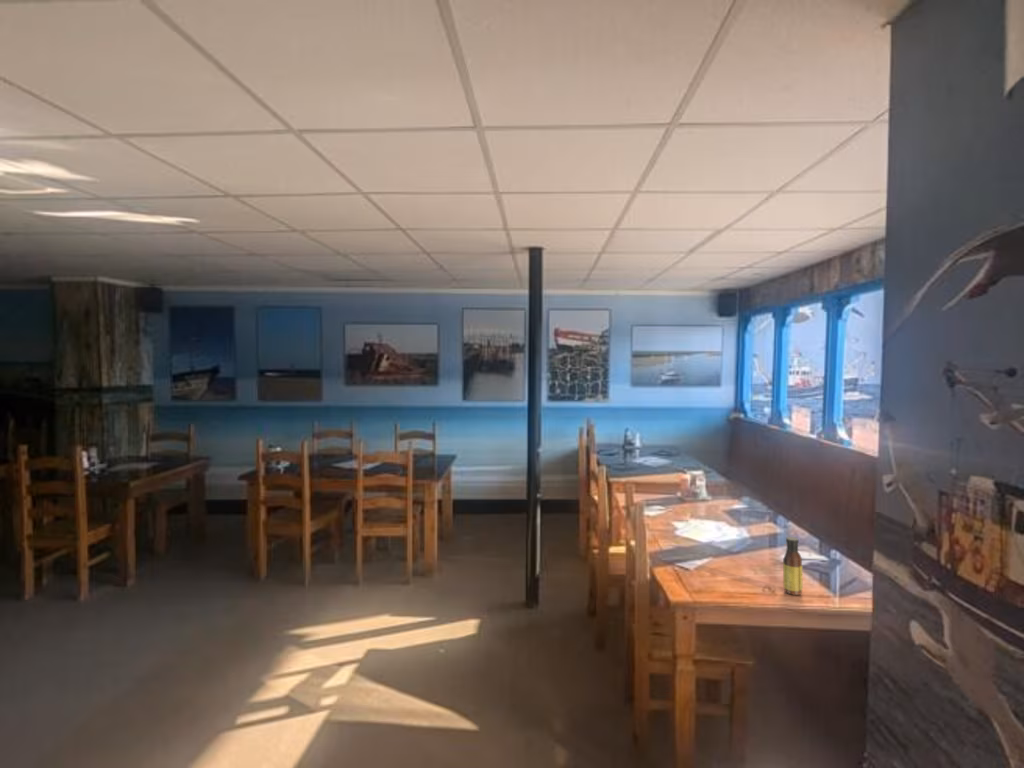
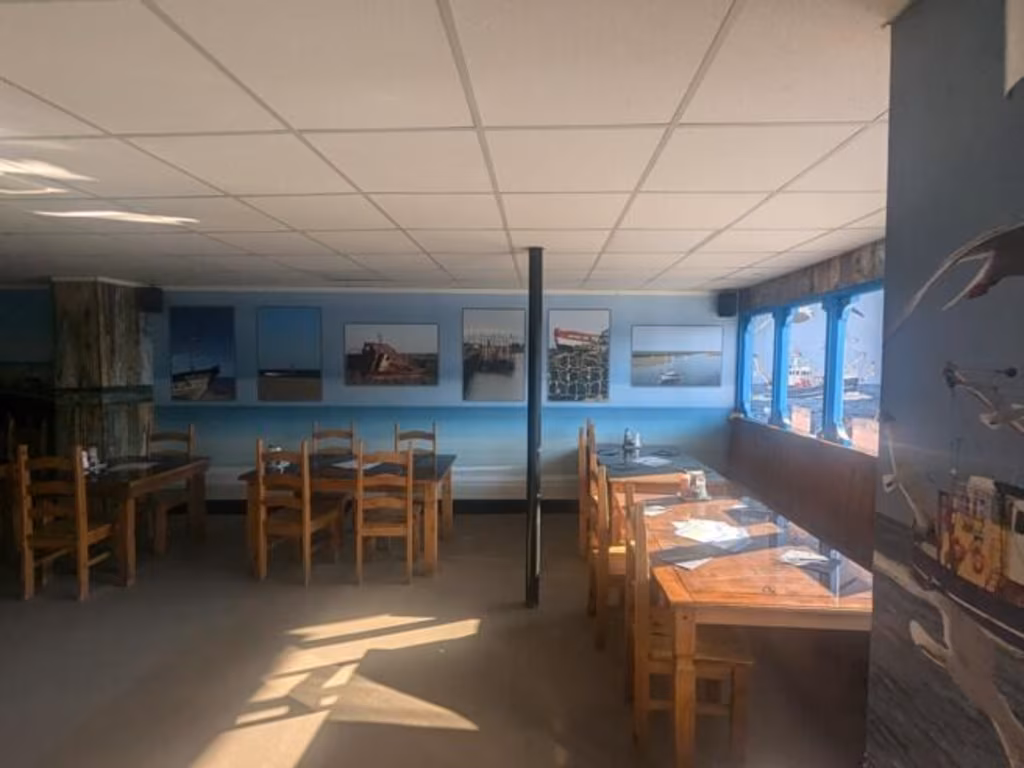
- sauce bottle (792, 565)
